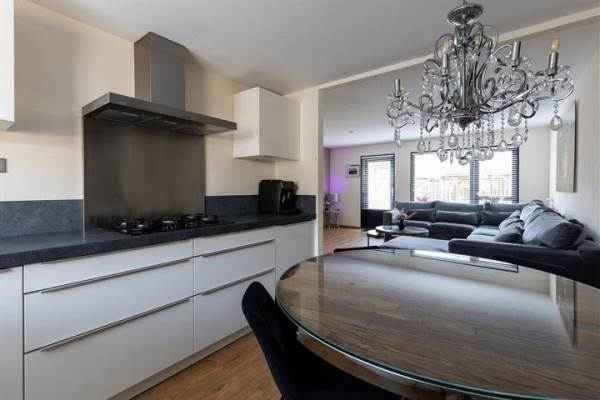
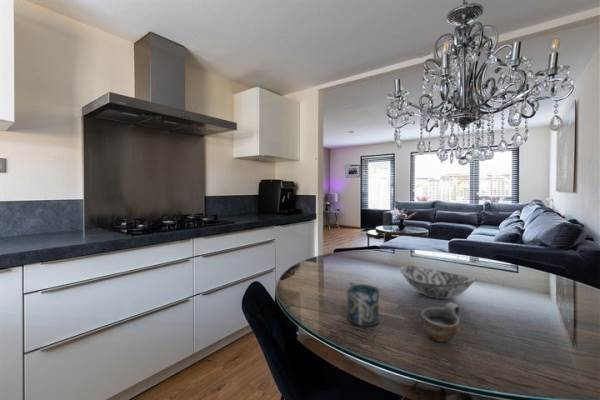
+ decorative bowl (435, 283)
+ cup (442, 322)
+ cup (360, 302)
